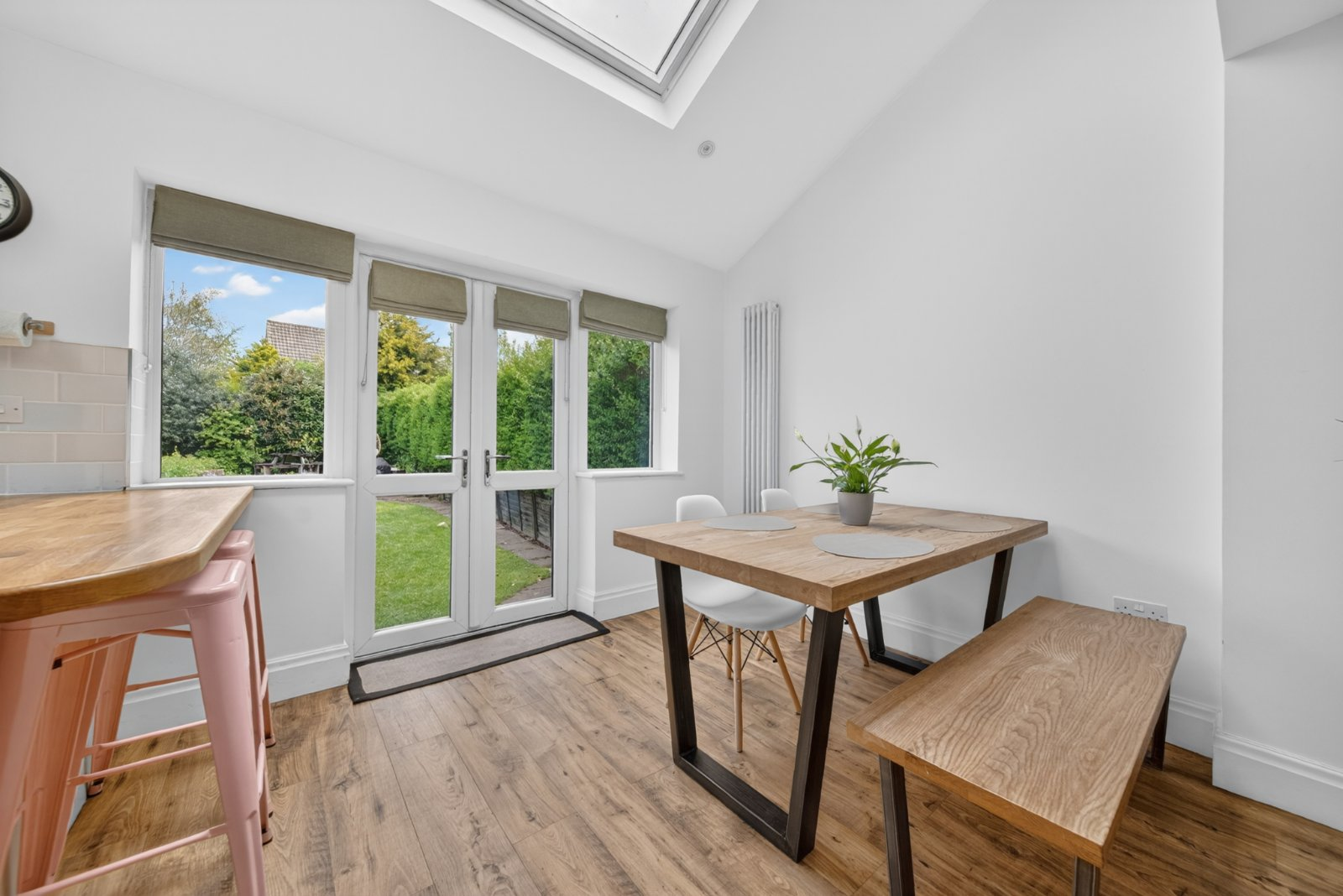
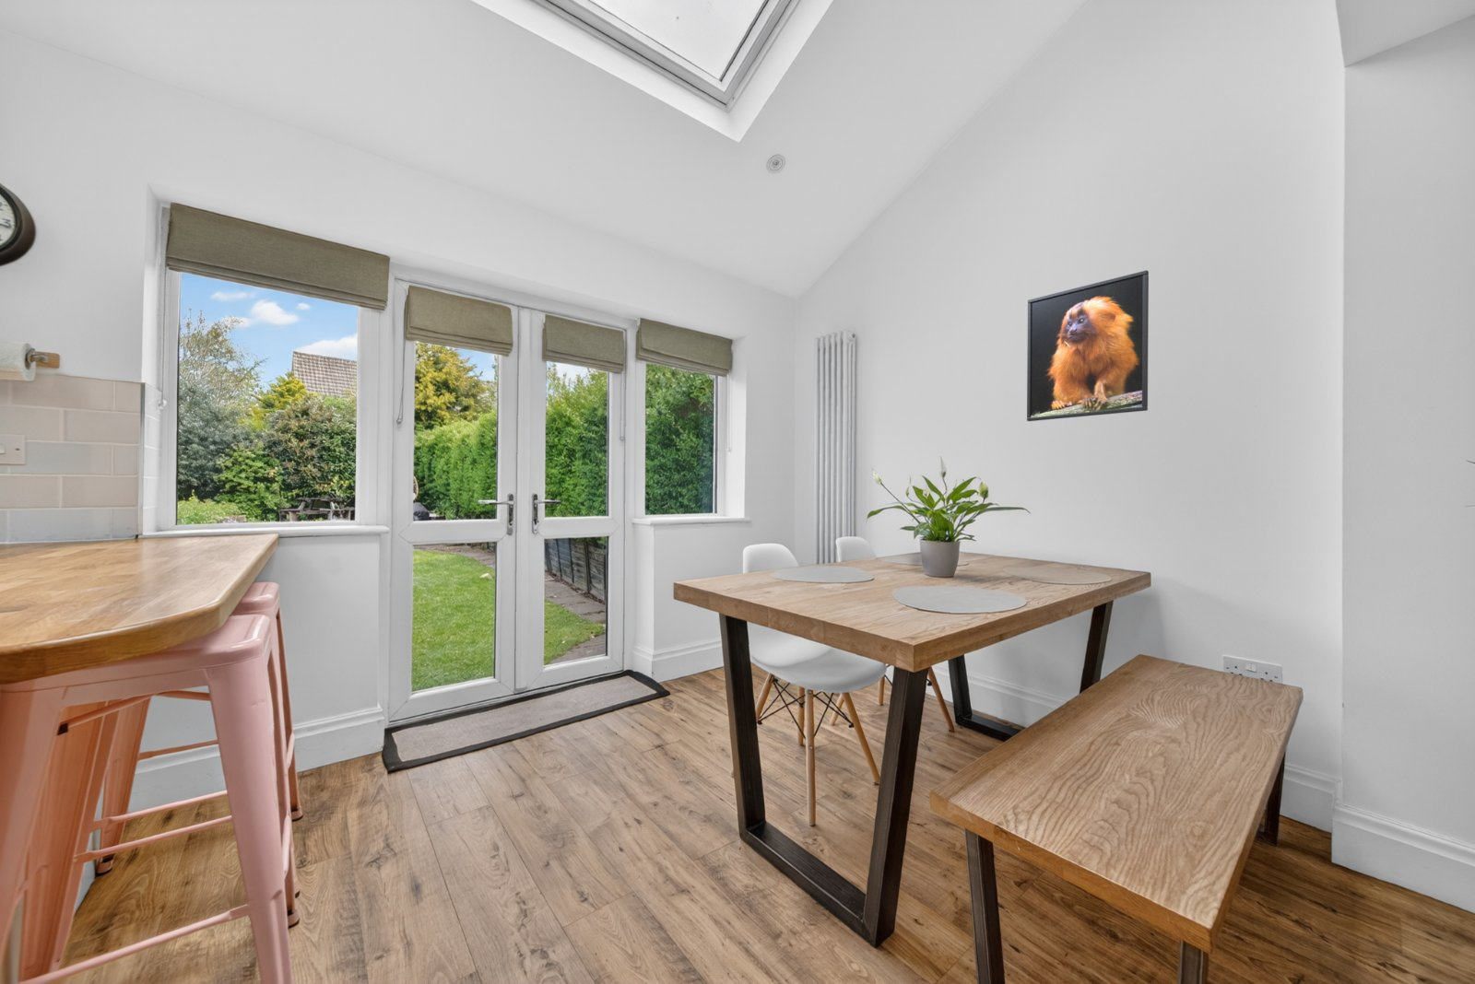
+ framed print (1083, 351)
